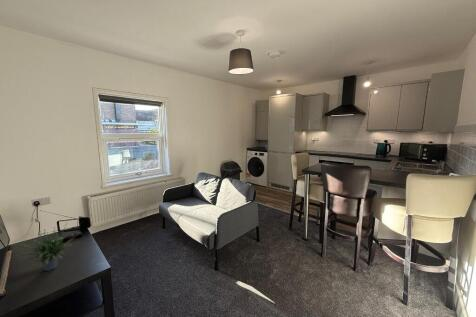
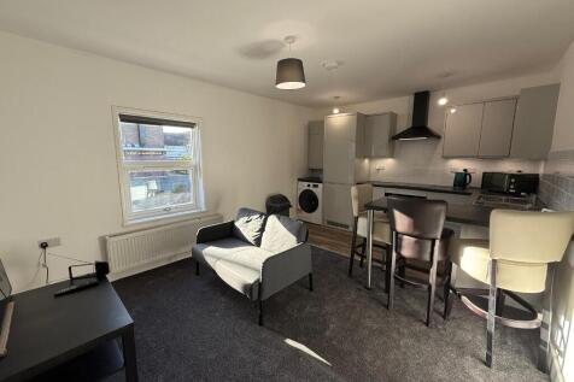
- potted plant (48, 247)
